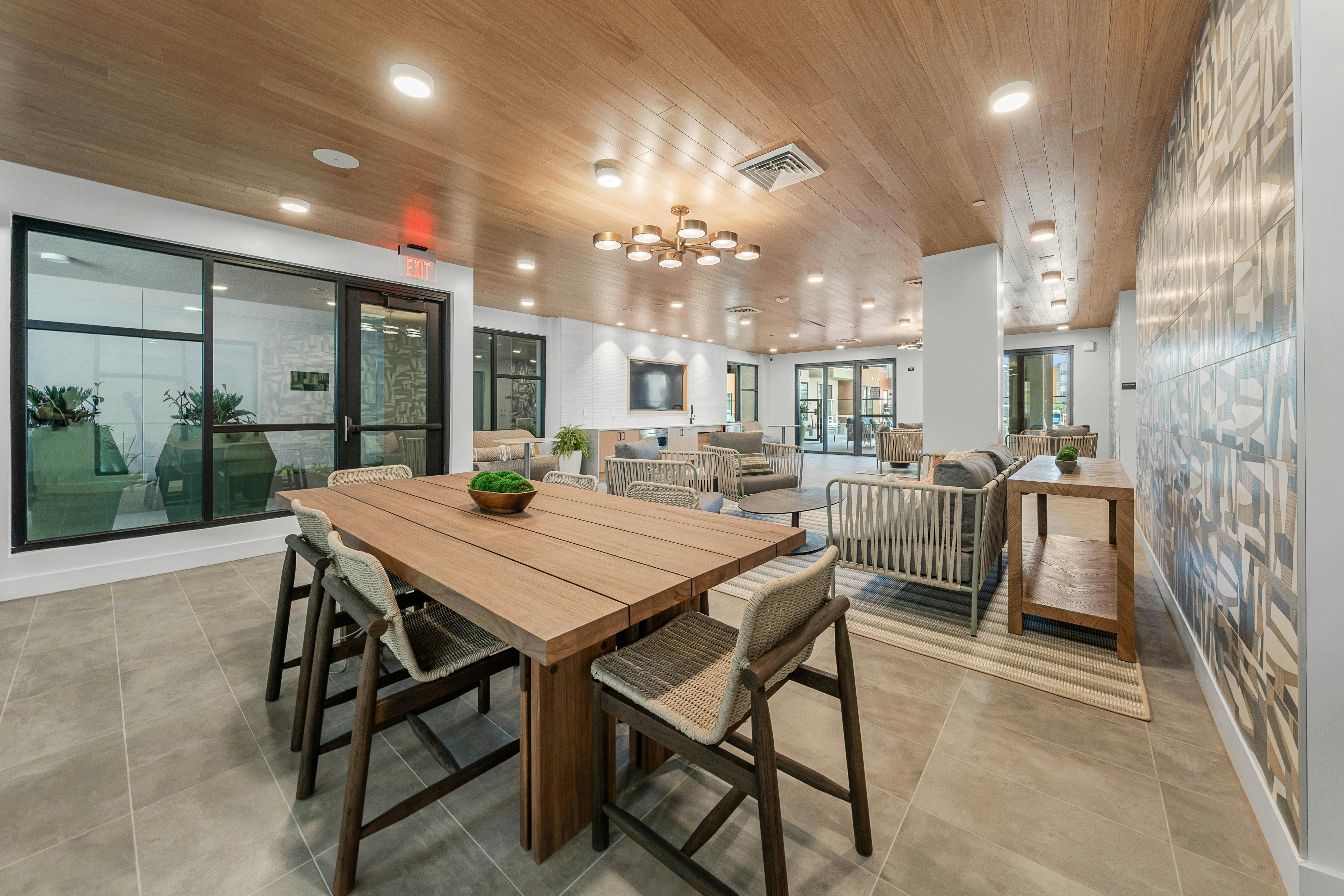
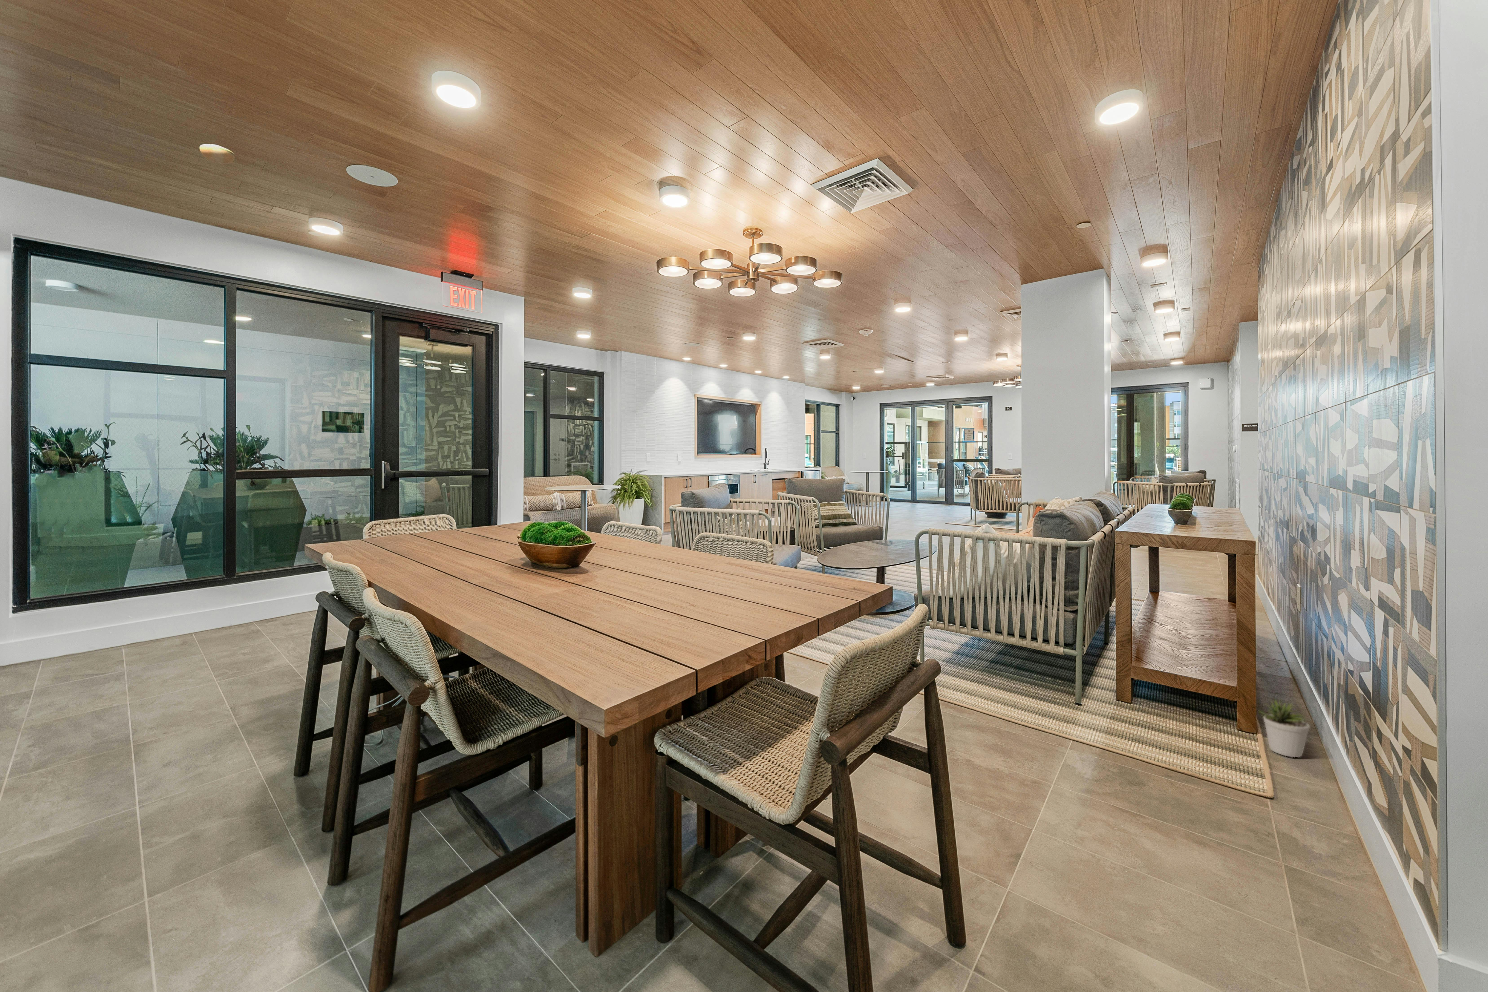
+ smoke detector (217, 154)
+ potted plant (1284, 725)
